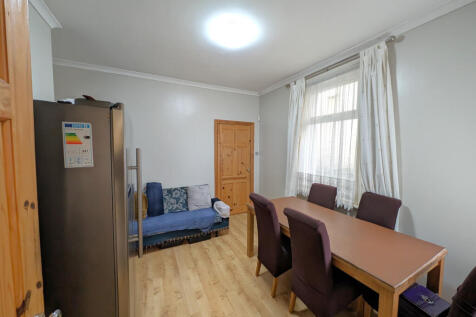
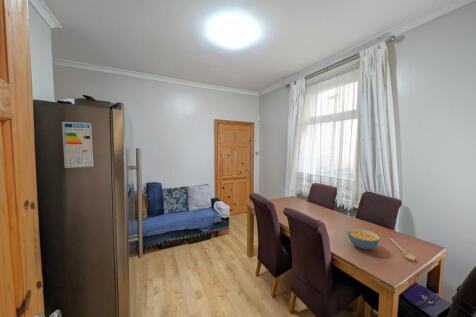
+ cereal bowl (362, 240)
+ spoon (400, 248)
